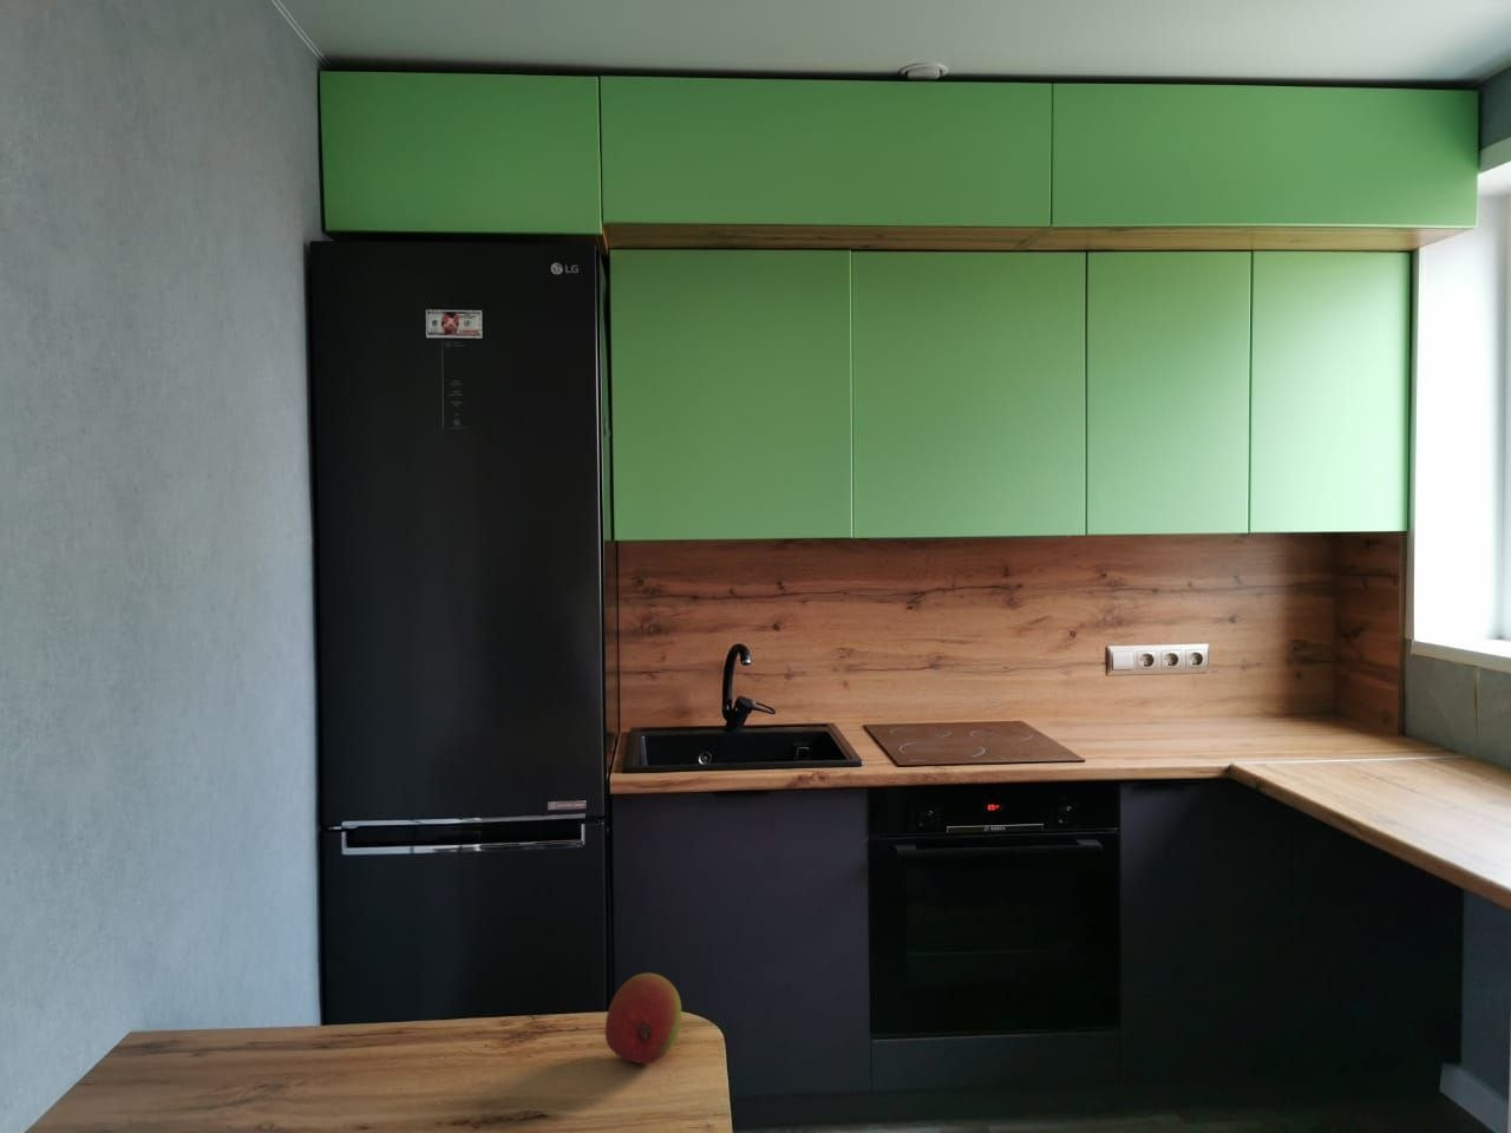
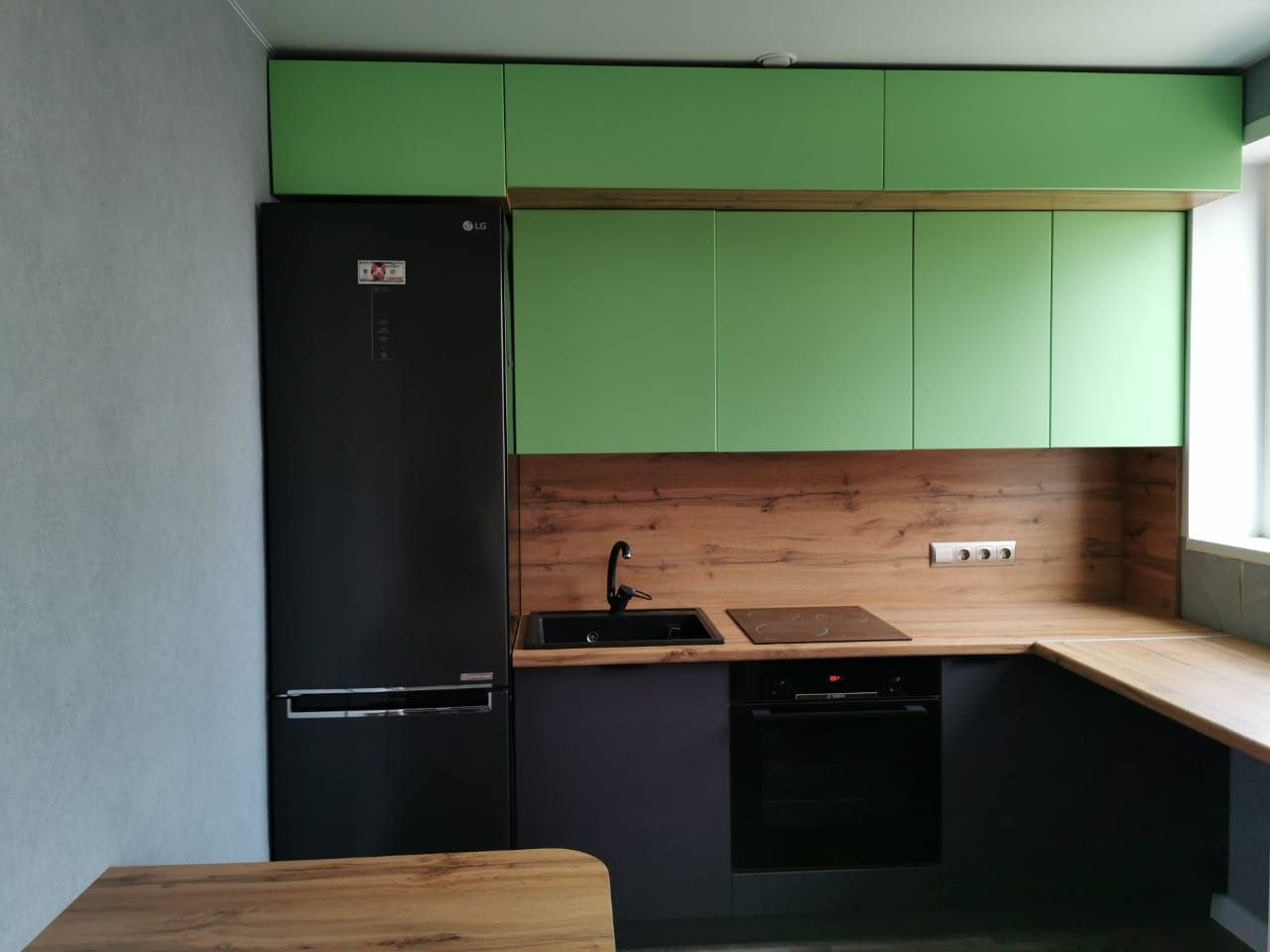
- fruit (644, 1018)
